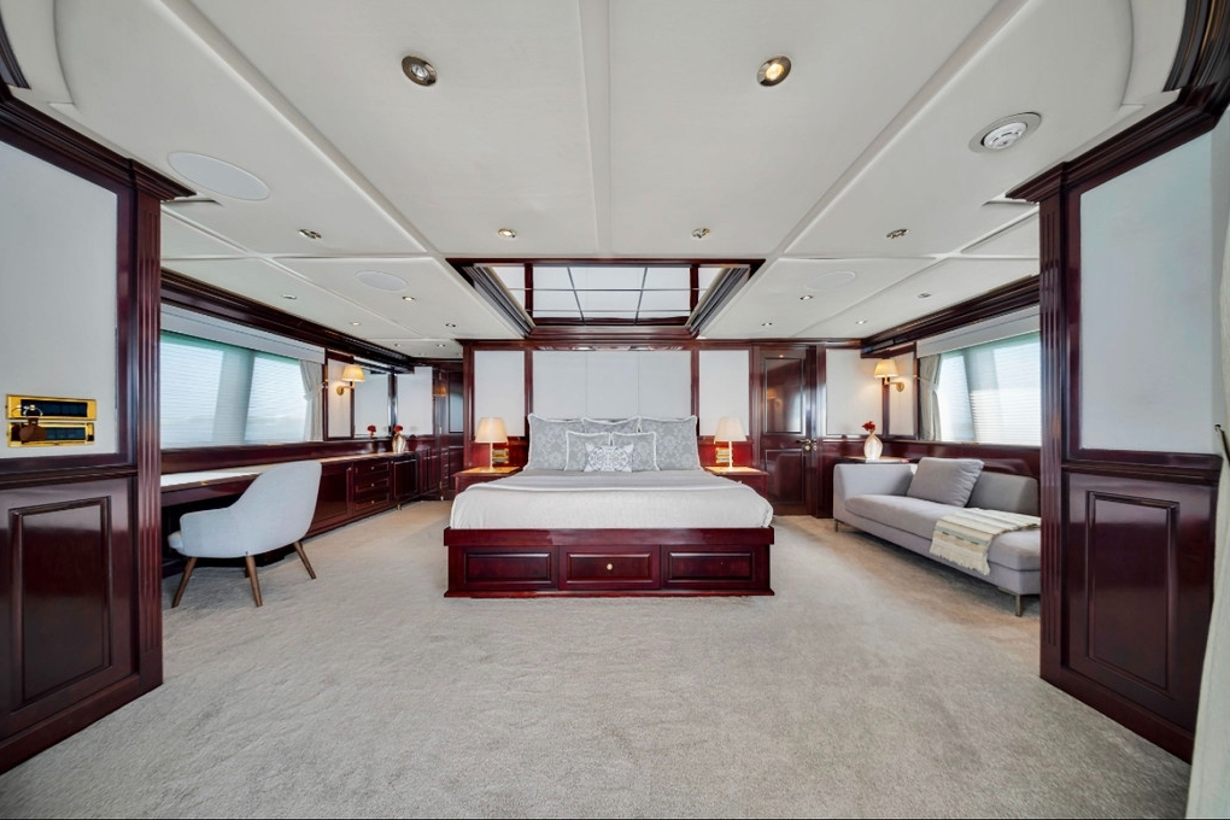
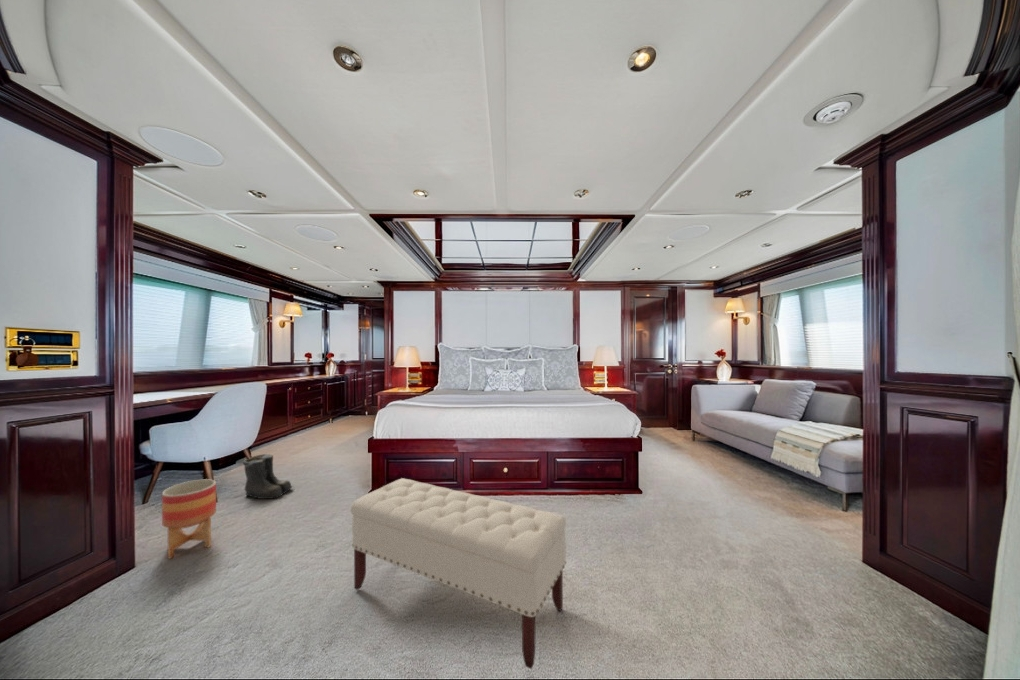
+ planter (190, 516)
+ bench (454, 552)
+ boots (267, 475)
